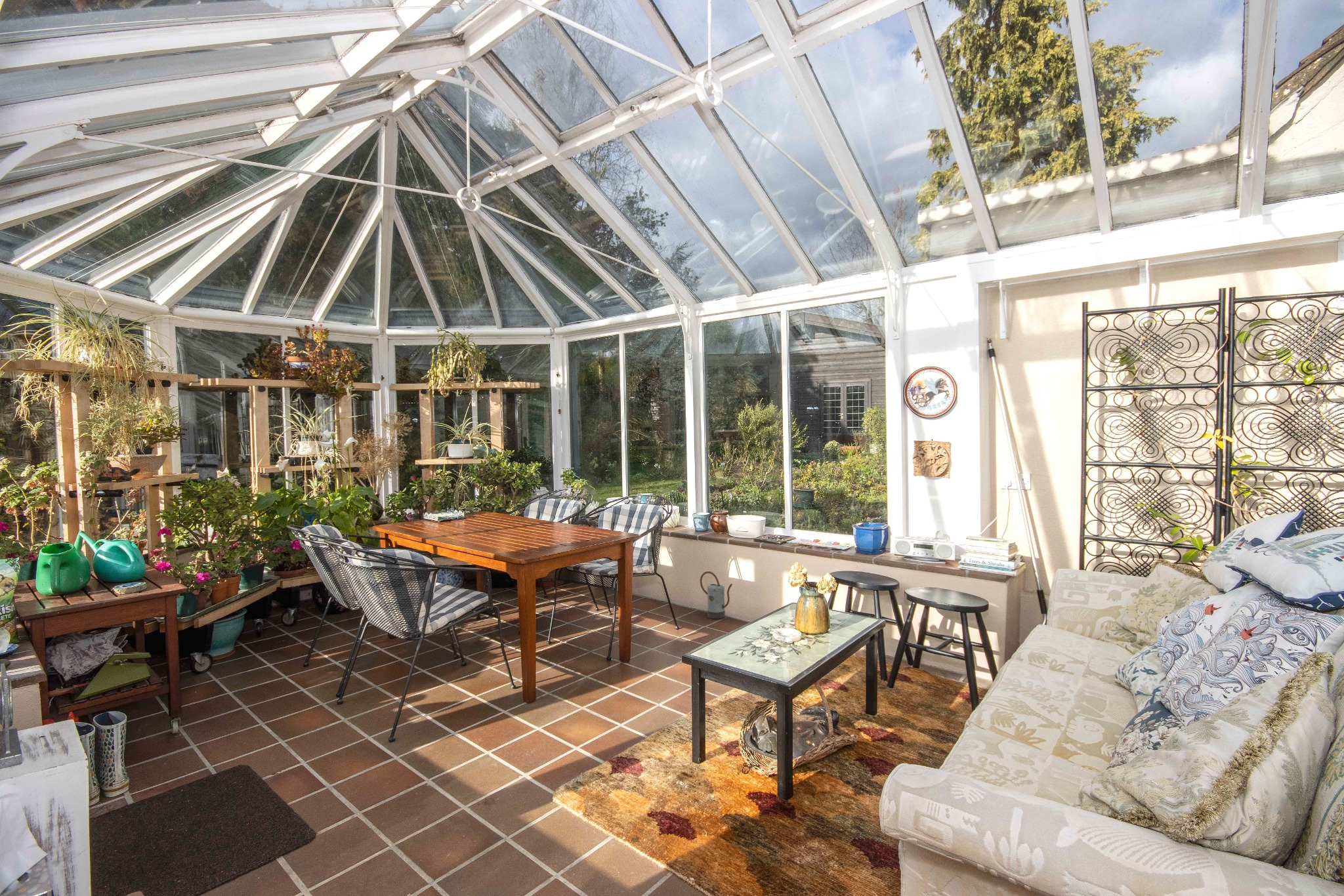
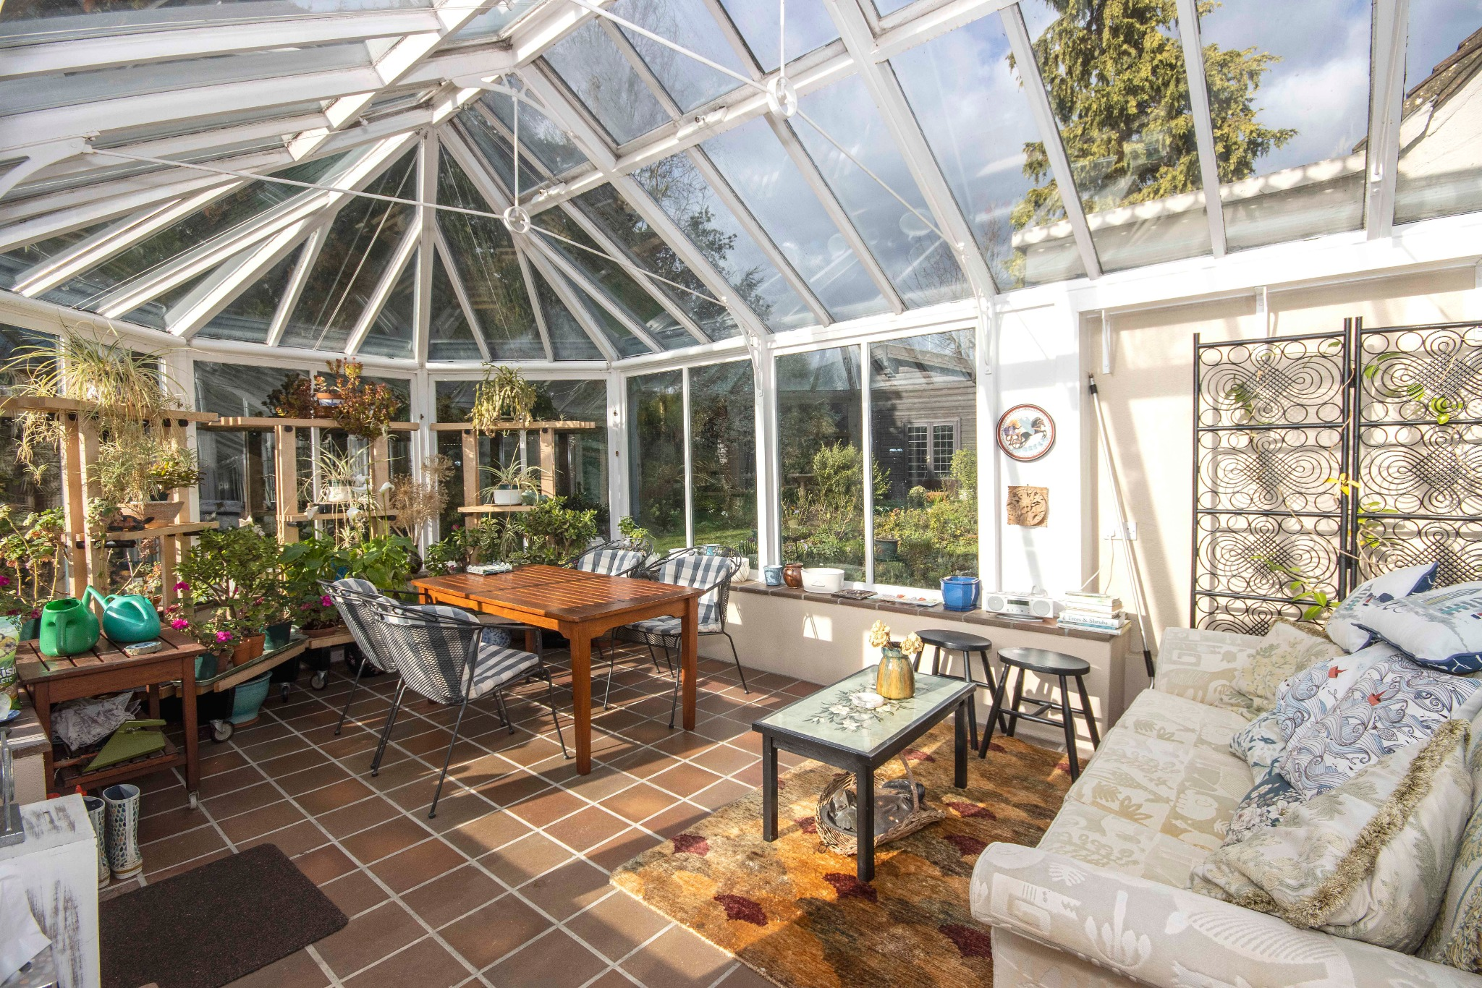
- watering can (716, 594)
